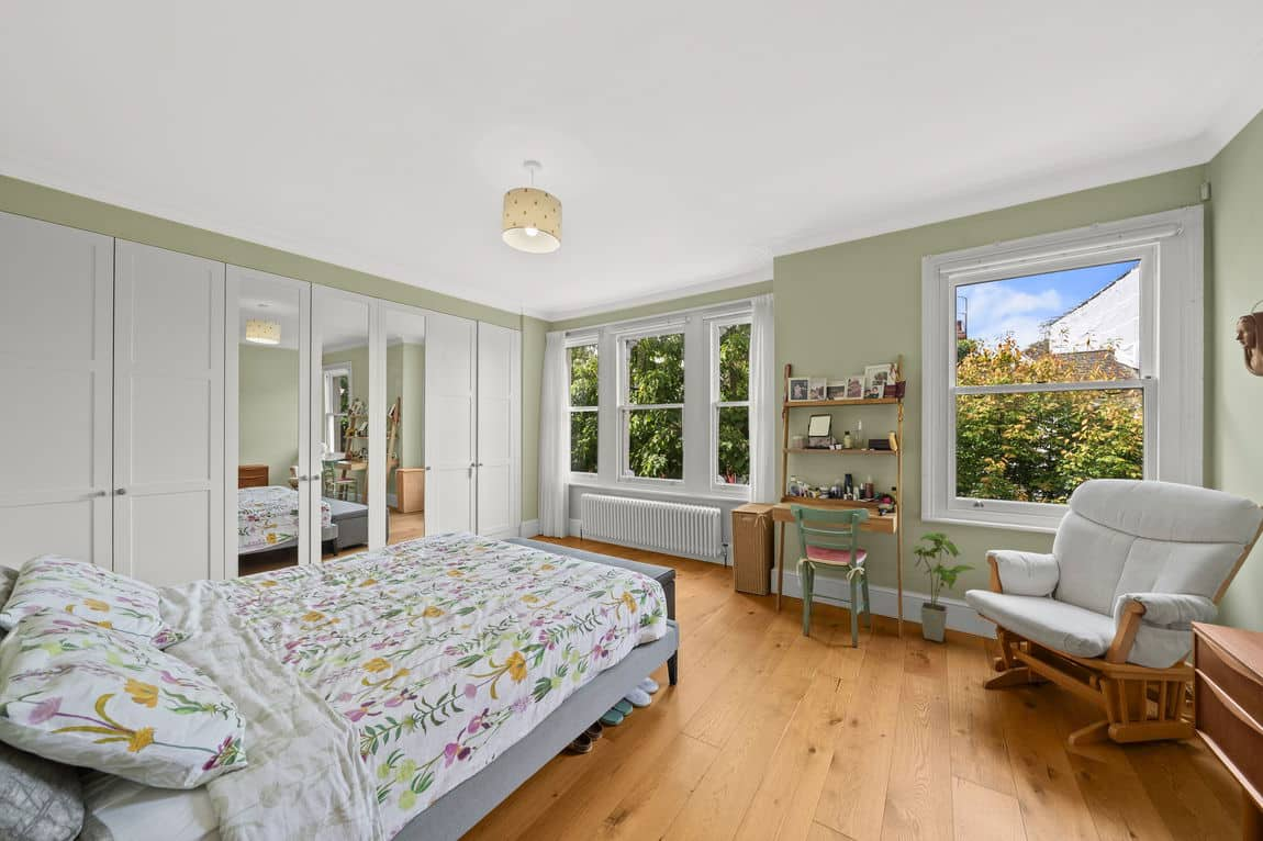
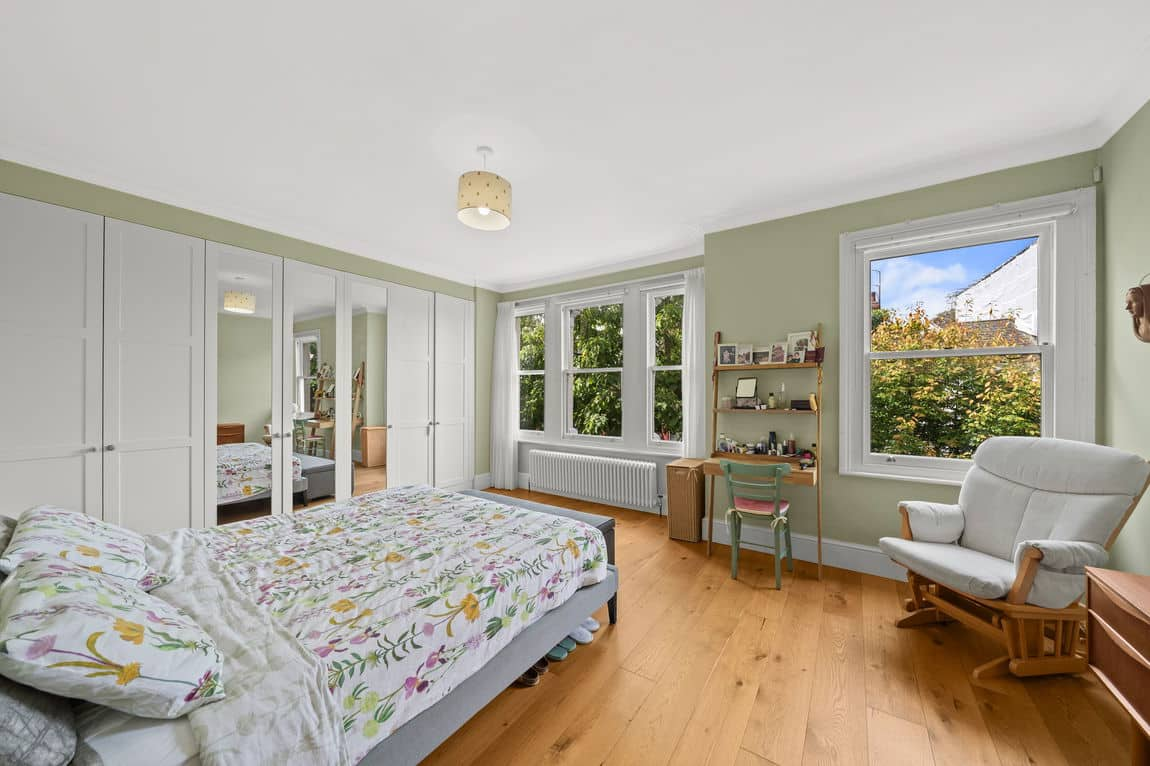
- house plant (942, 586)
